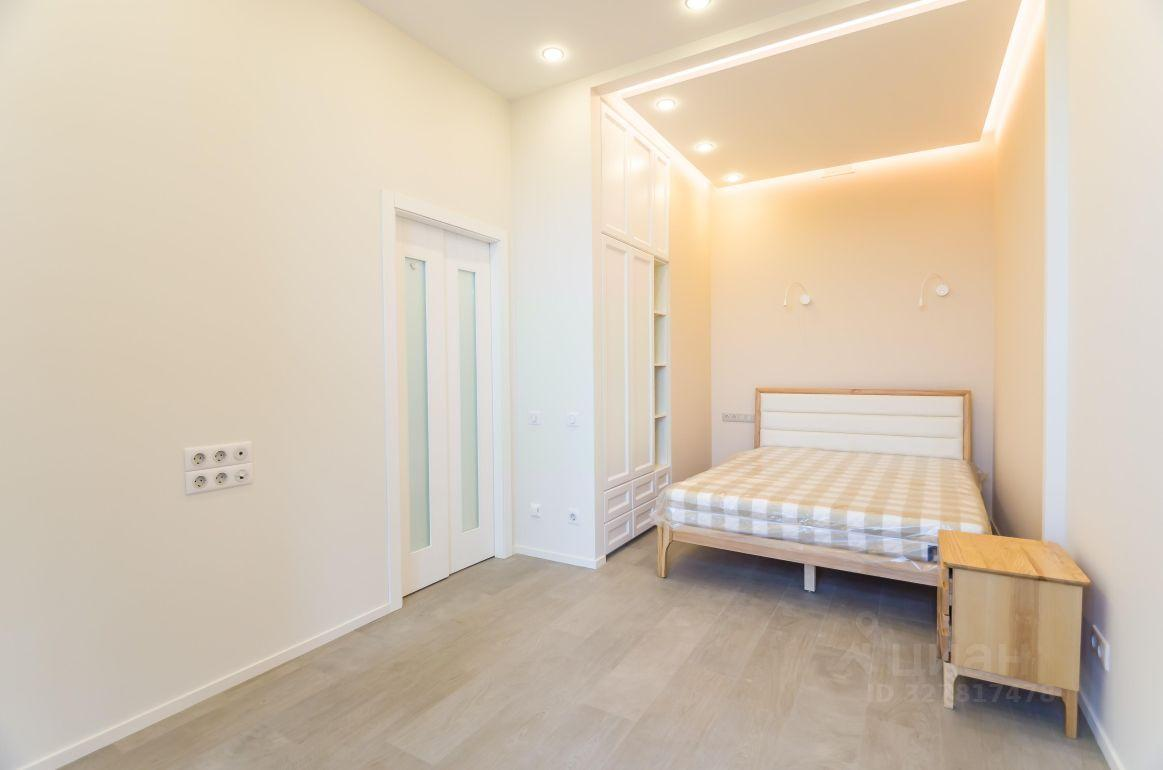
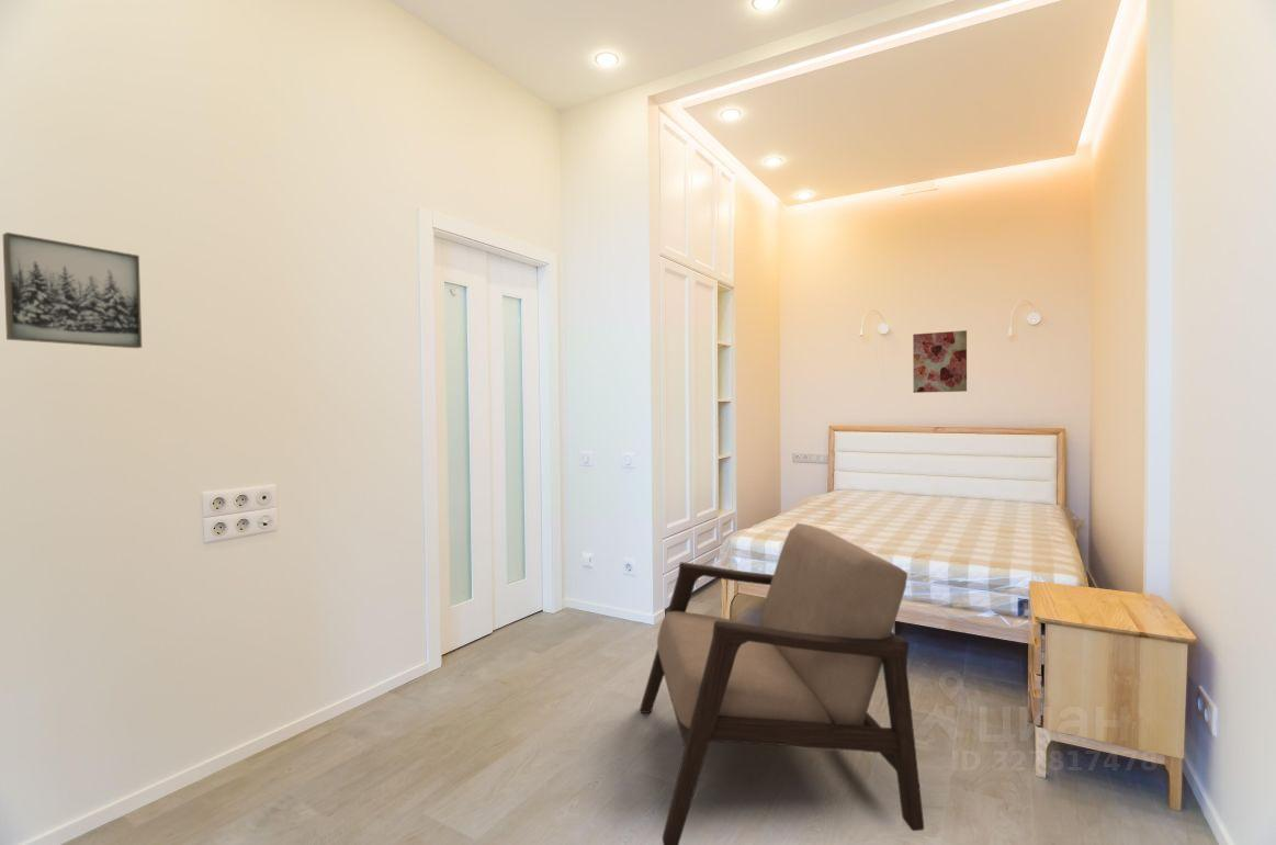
+ wall art (77, 294)
+ wall art (939, 362)
+ armchair (757, 649)
